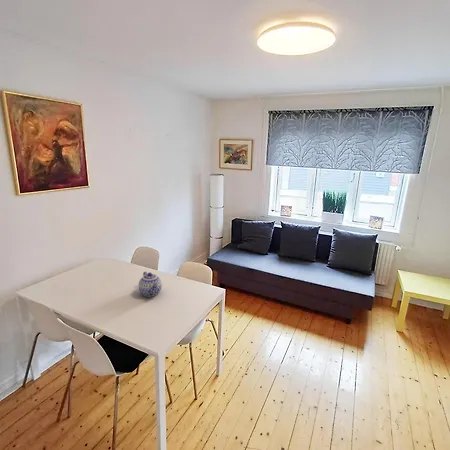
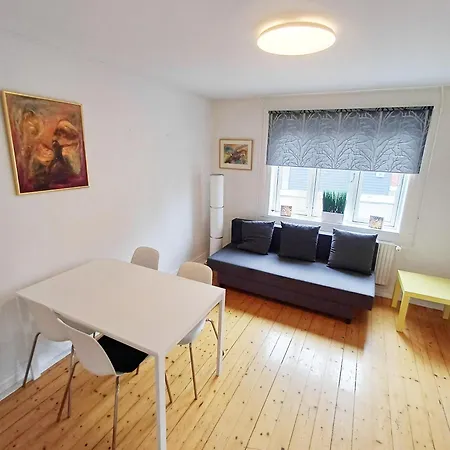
- teapot (150, 283)
